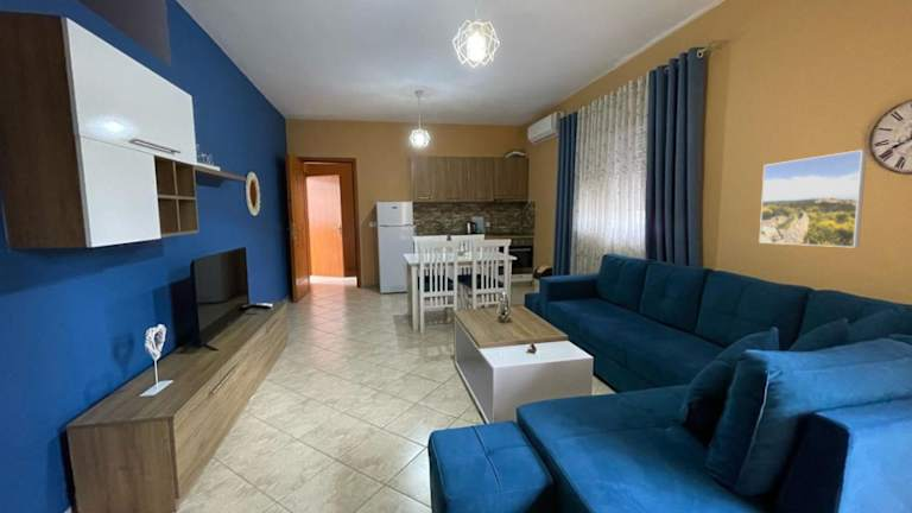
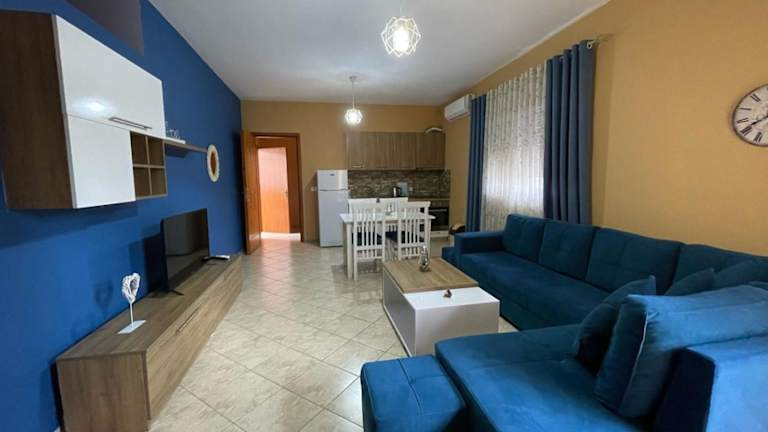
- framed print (806, 202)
